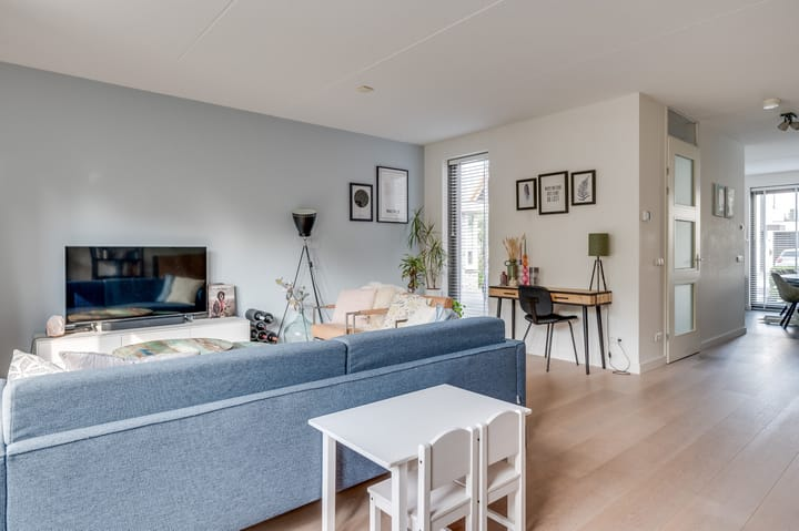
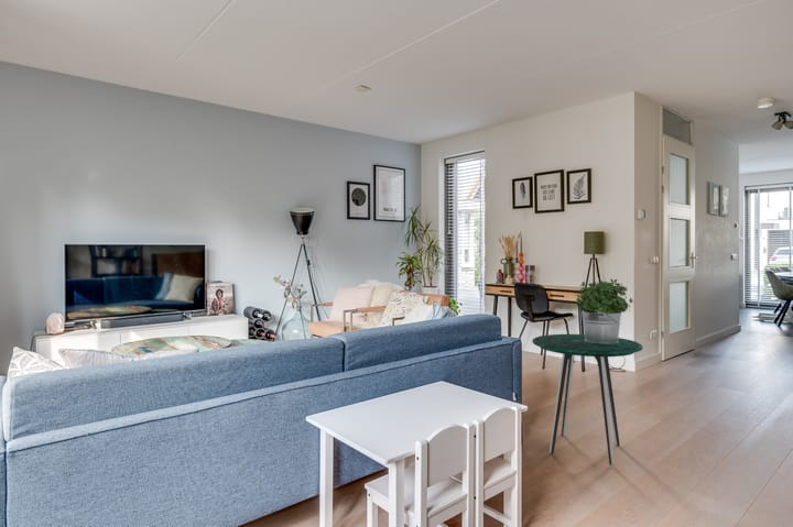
+ side table (569, 393)
+ potted plant (604, 309)
